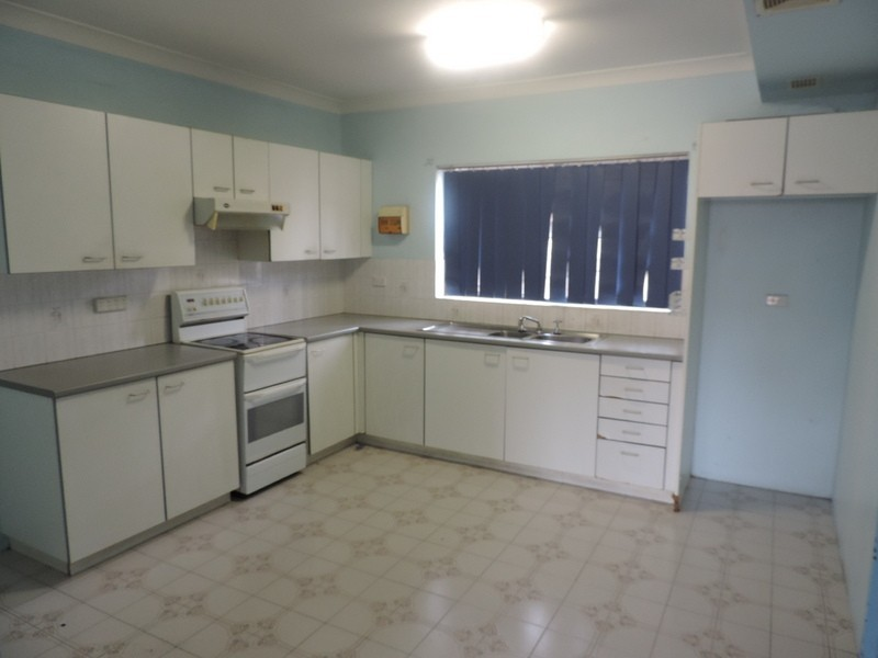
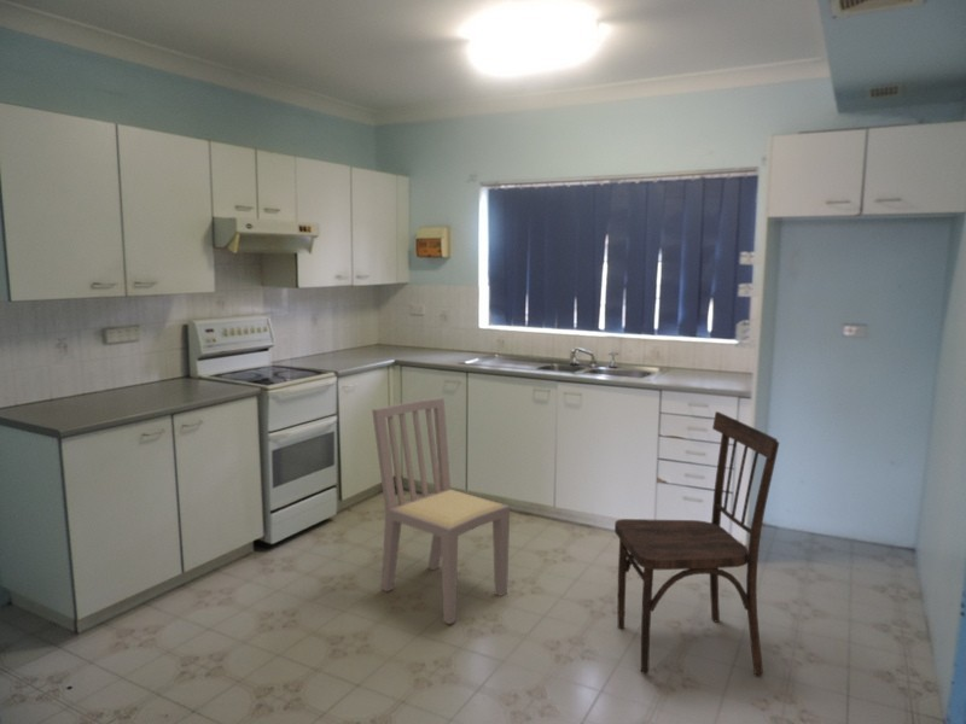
+ dining chair (686, 537)
+ dining chair (441, 502)
